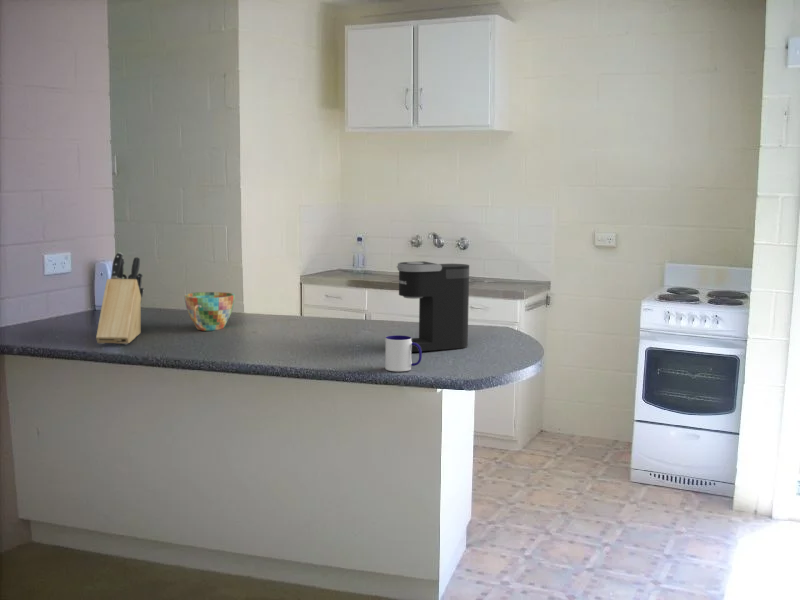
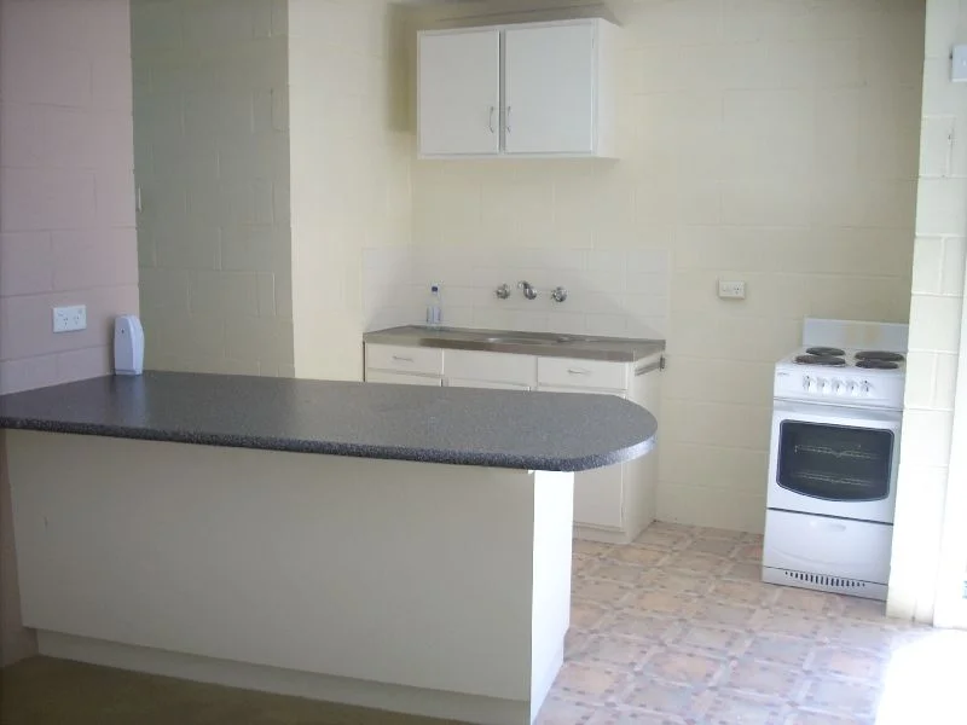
- knife block (121, 296)
- cup (207, 312)
- coffee maker (433, 305)
- mug (403, 353)
